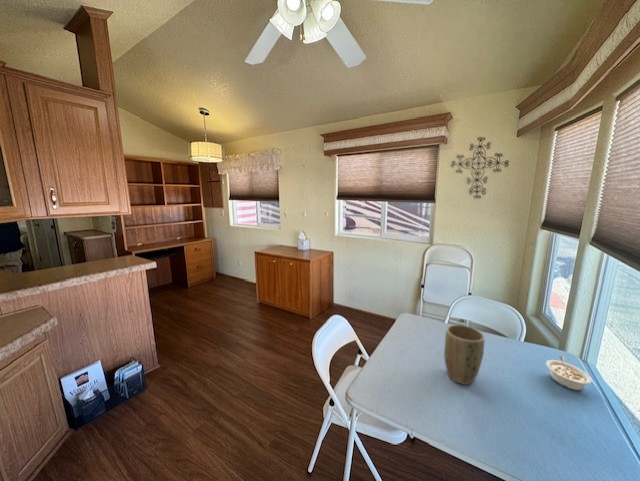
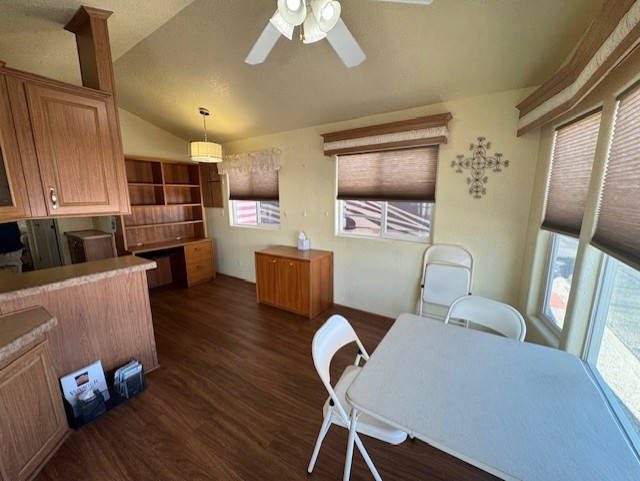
- plant pot (462, 354)
- legume (565, 374)
